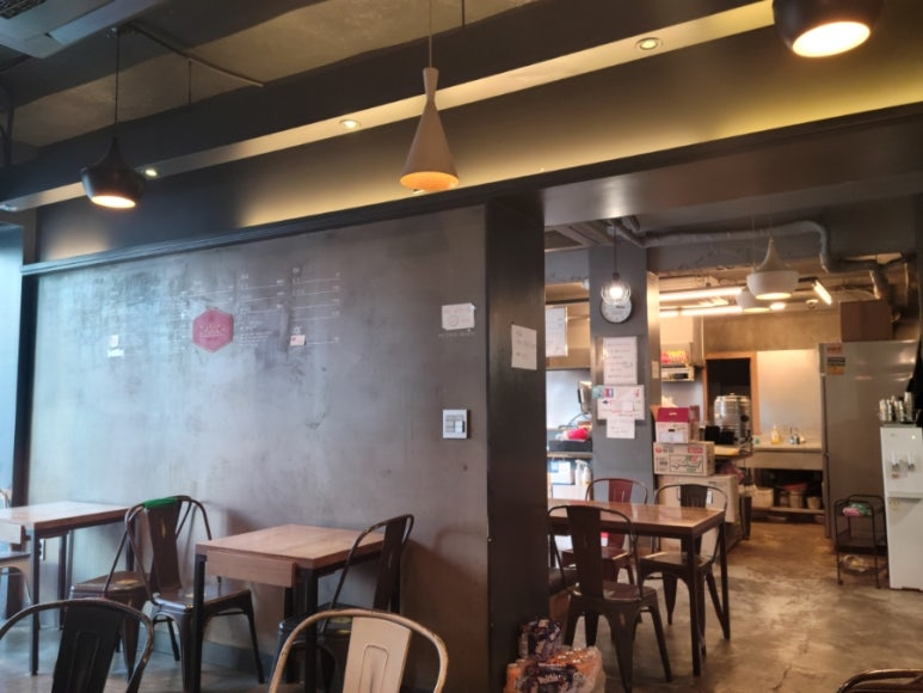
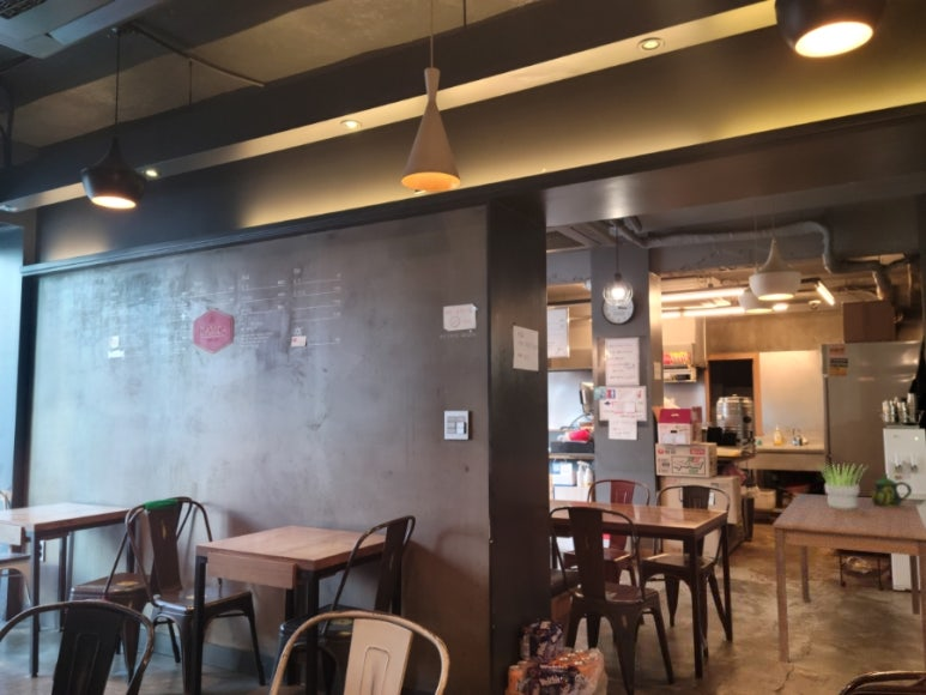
+ ceramic pitcher (890, 489)
+ dining table (860, 550)
+ potted plant (841, 485)
